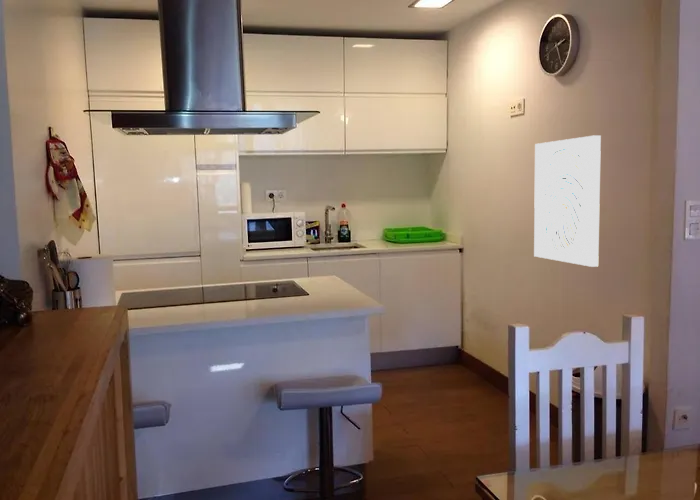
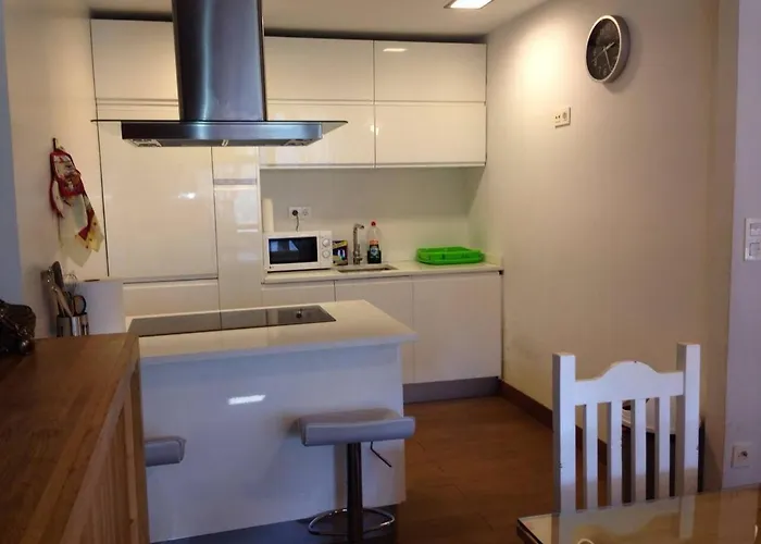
- wall art (564, 201)
